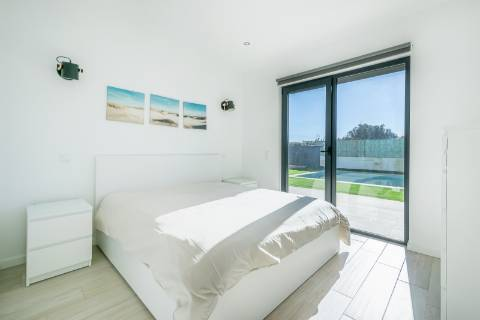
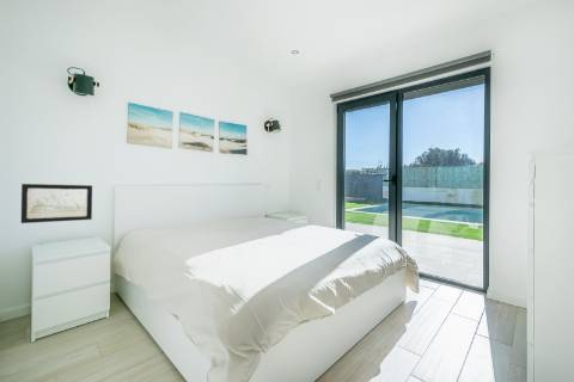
+ wall art (59, 203)
